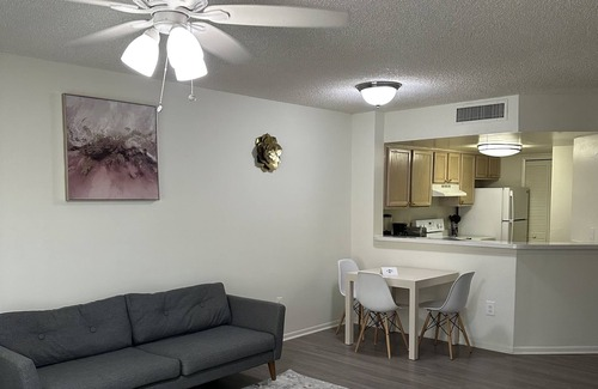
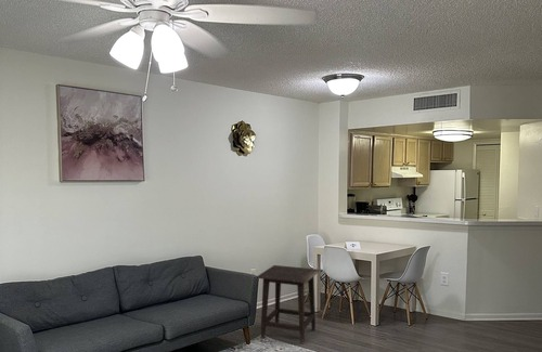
+ side table (286, 309)
